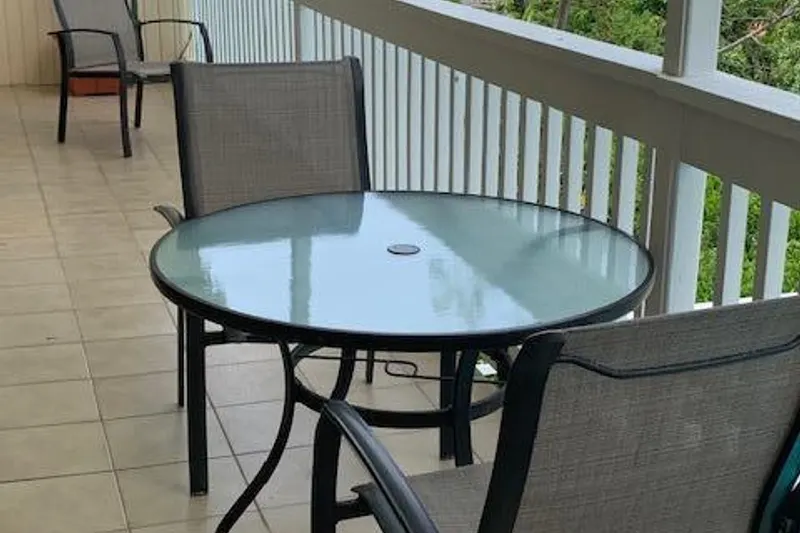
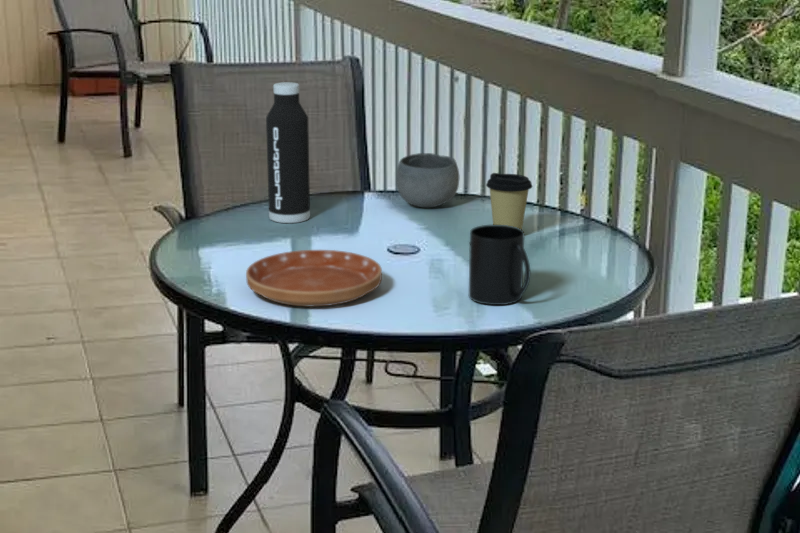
+ coffee cup (508, 205)
+ bowl (427, 181)
+ water bottle (287, 152)
+ mug (502, 266)
+ saucer (314, 279)
